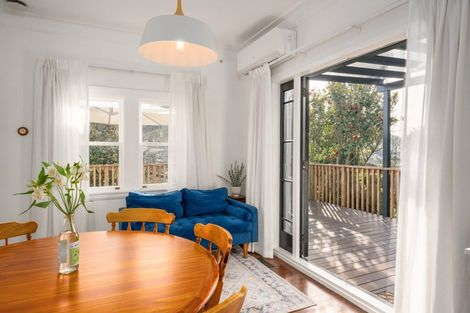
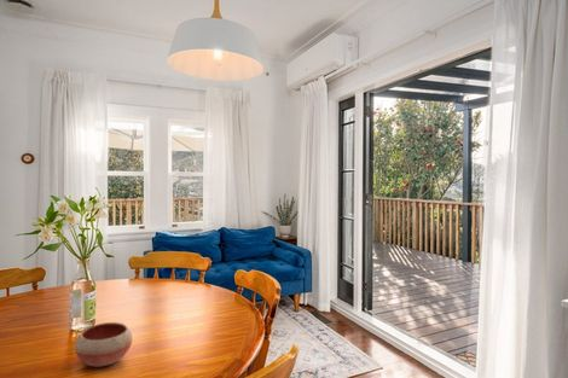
+ bowl (104, 345)
